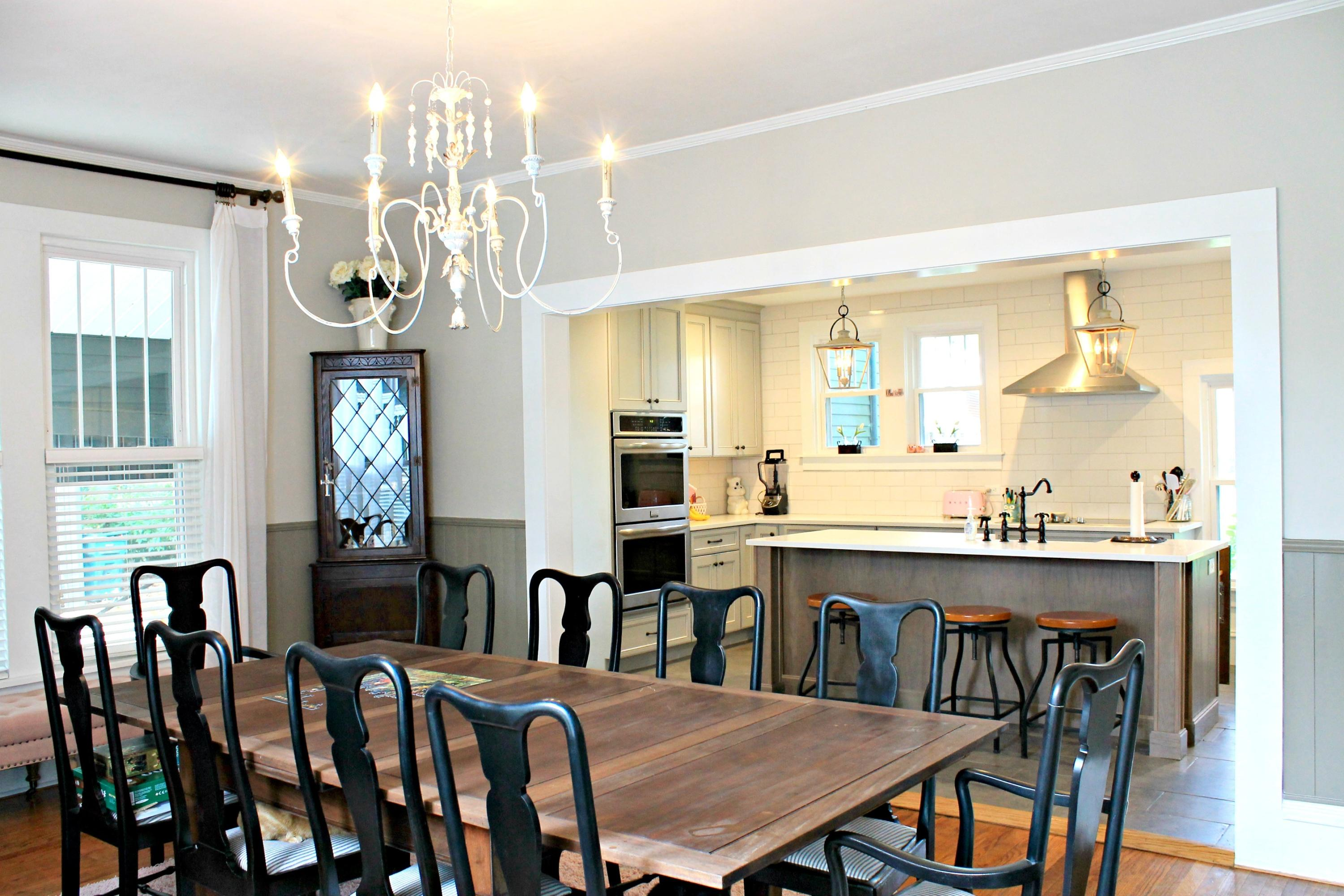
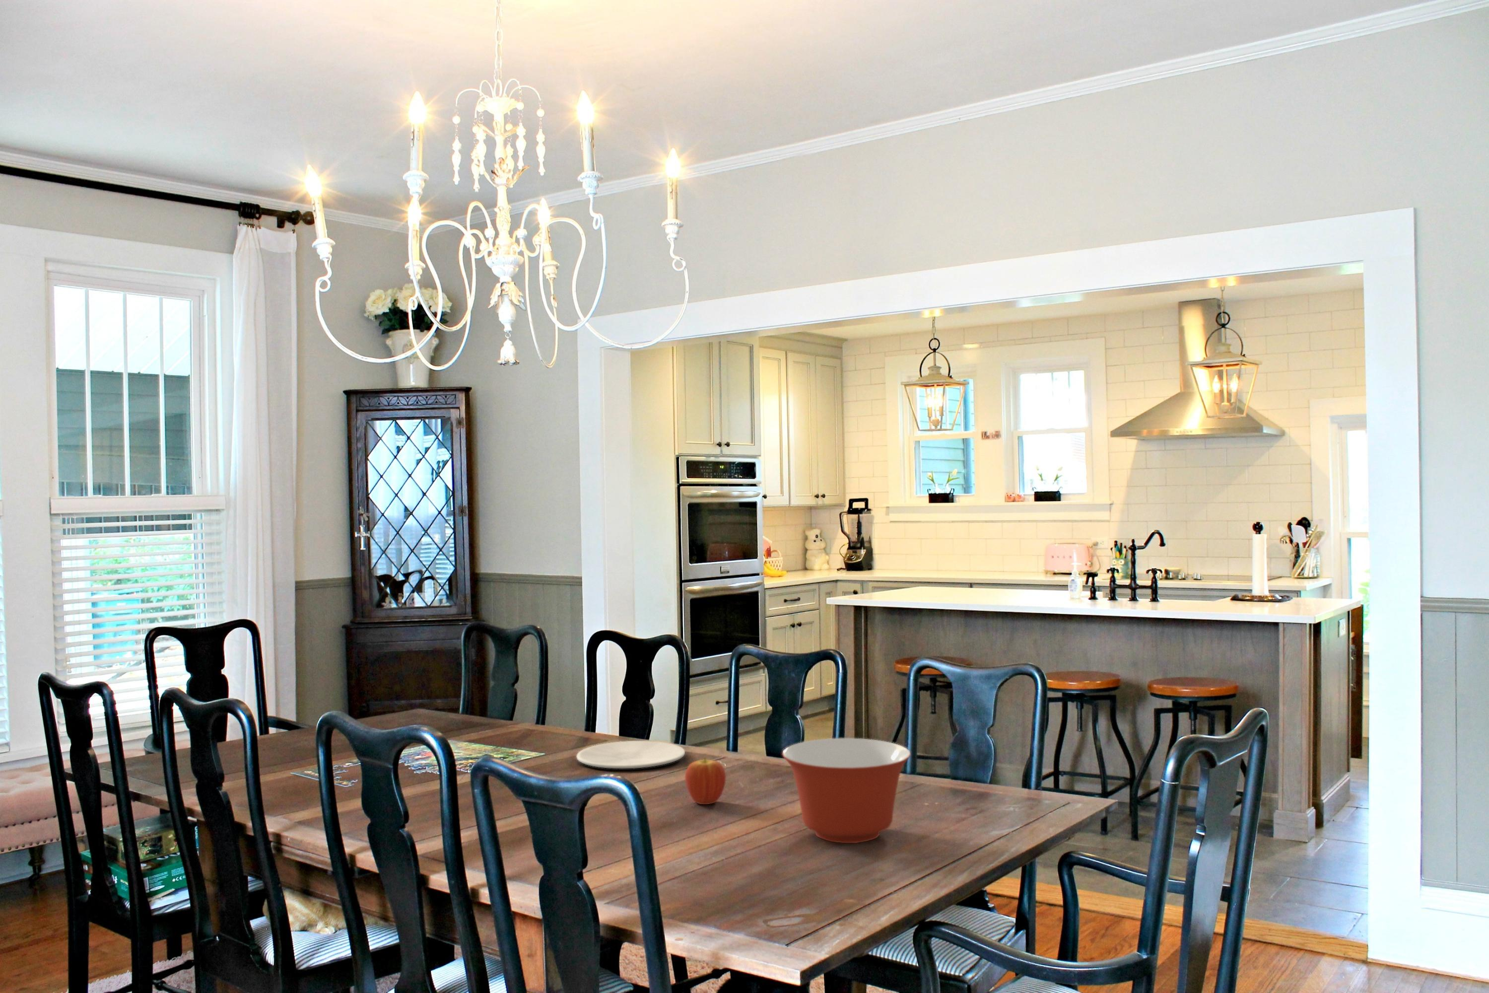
+ plate (630, 756)
+ mixing bowl (846, 792)
+ fruit (706, 779)
